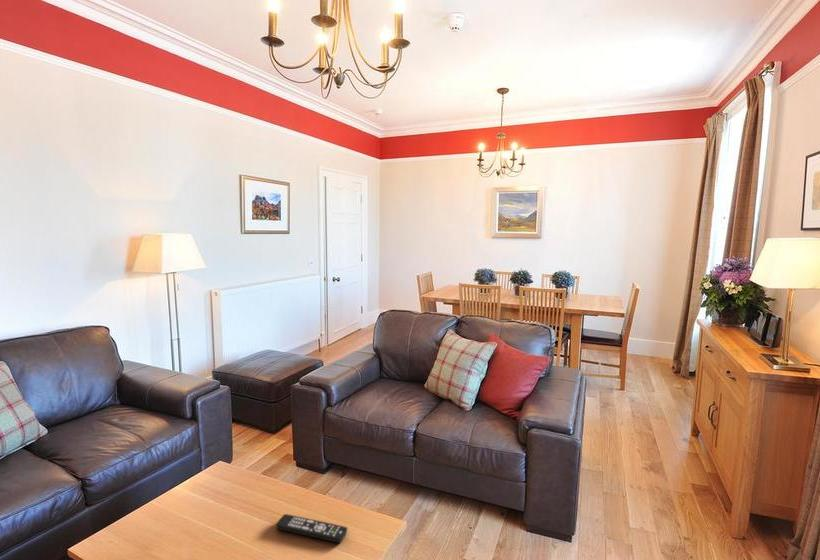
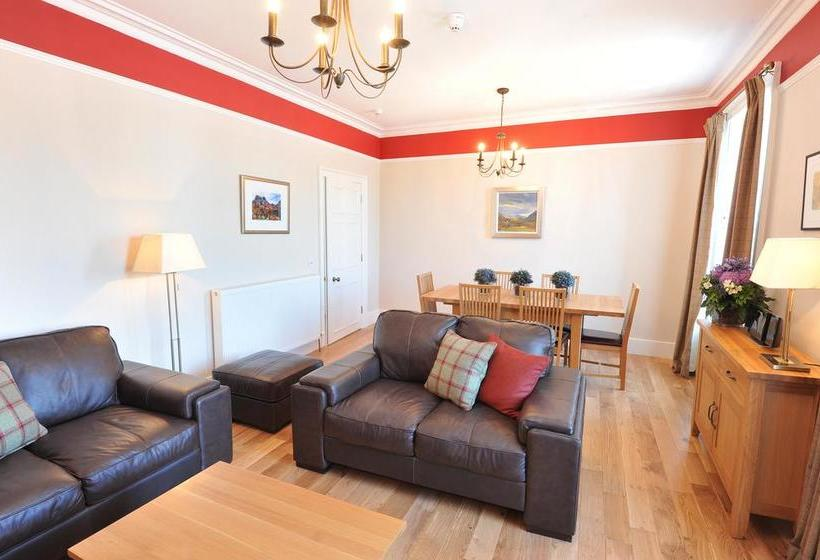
- remote control (311, 528)
